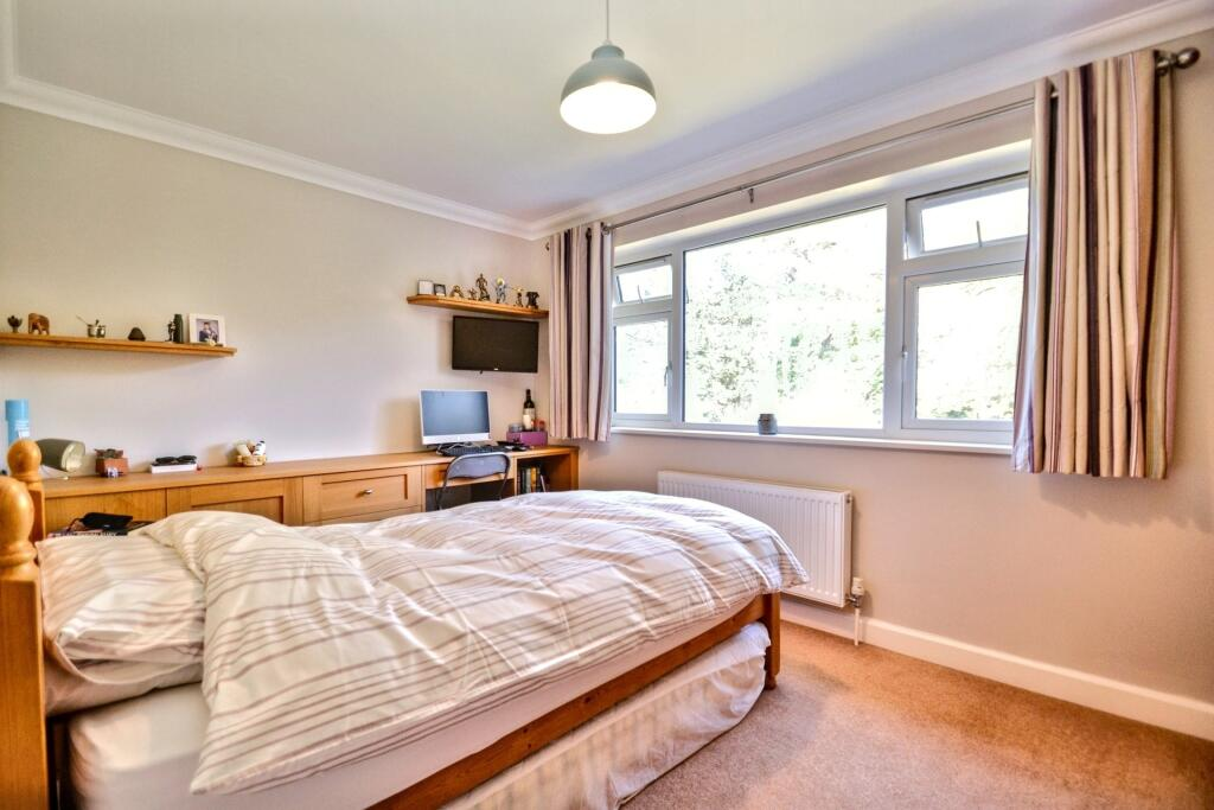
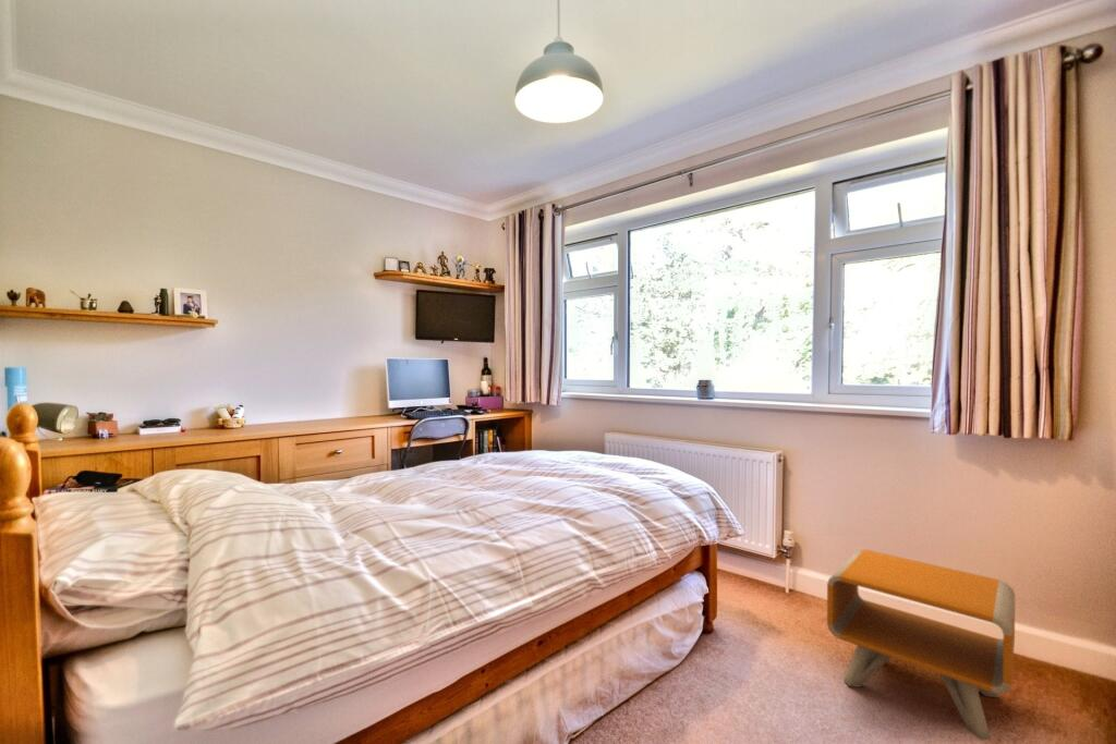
+ nightstand (918, 632)
